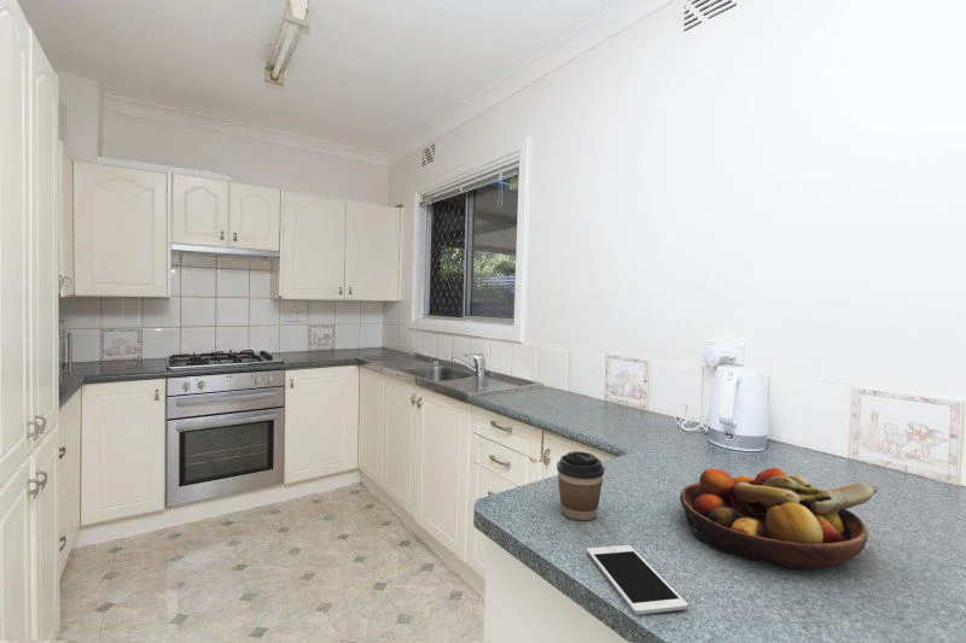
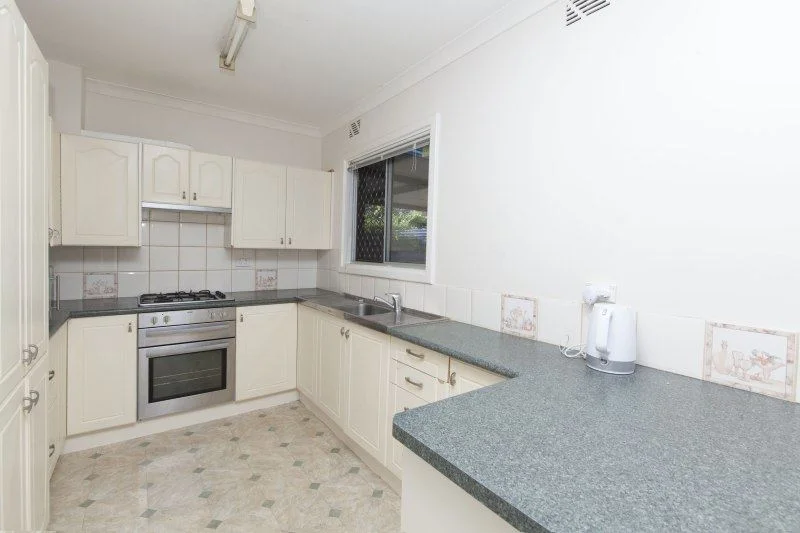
- fruit bowl (767, 501)
- coffee cup (580, 481)
- cell phone (632, 575)
